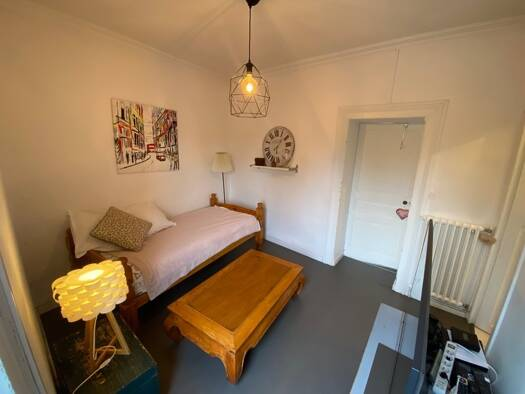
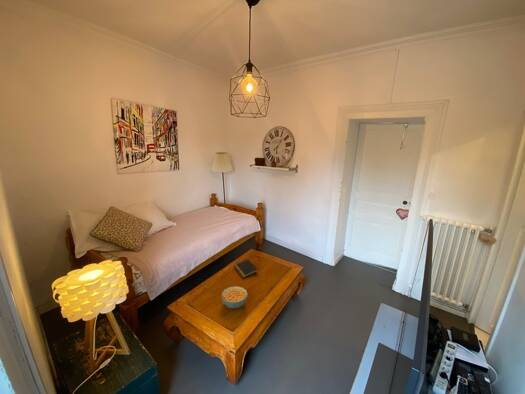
+ cereal bowl (234, 299)
+ notepad (245, 267)
